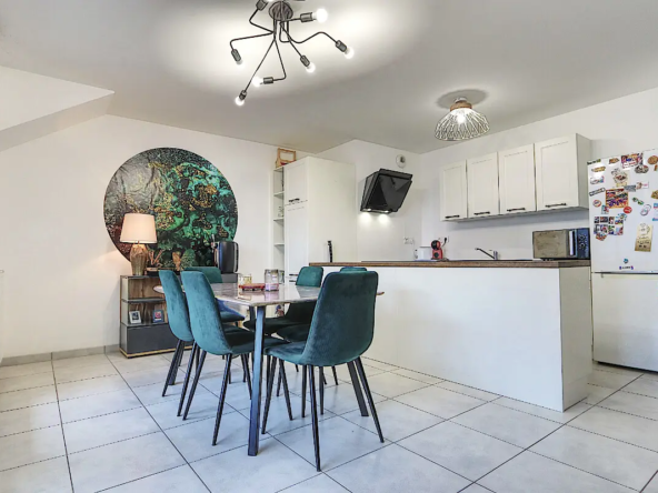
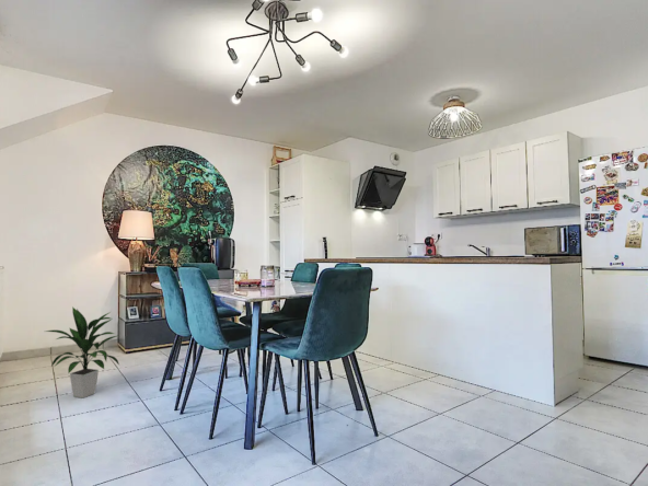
+ indoor plant (88, 350)
